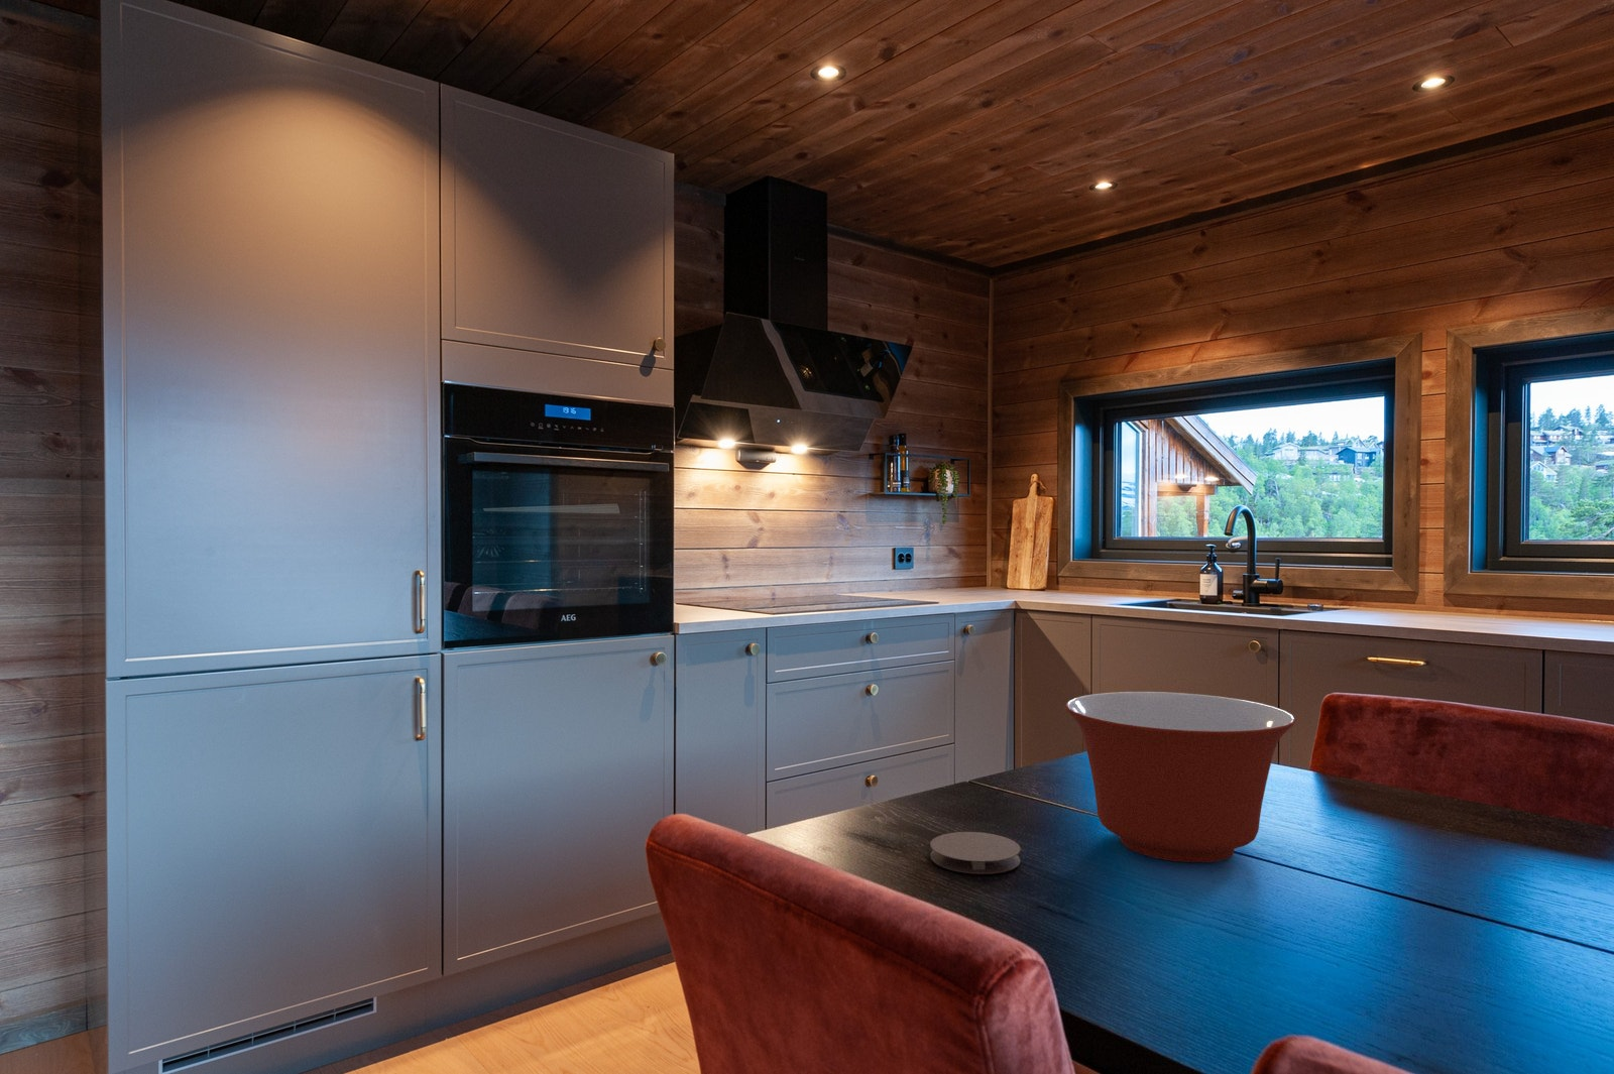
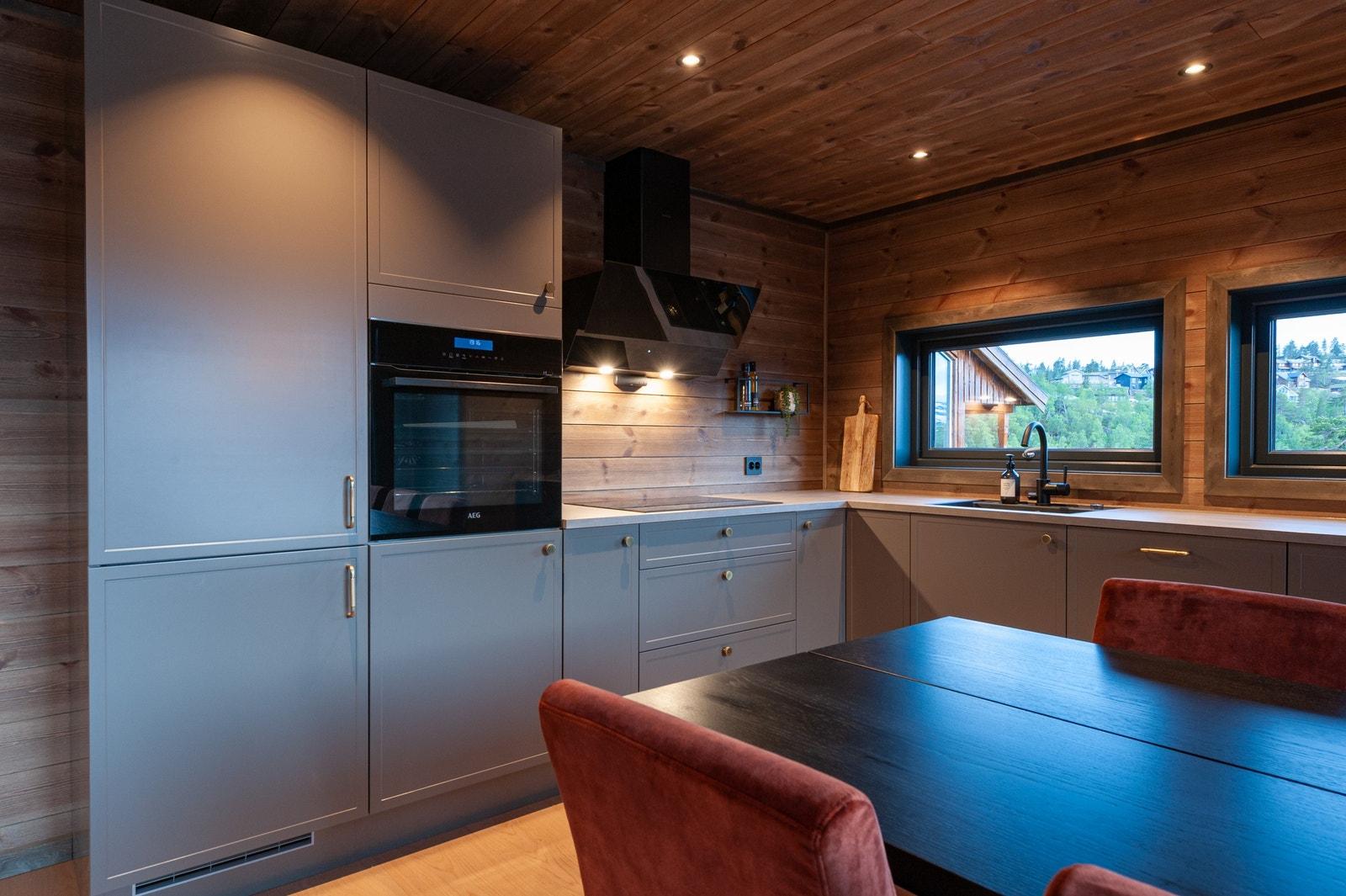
- coaster (975, 851)
- mixing bowl (1175, 777)
